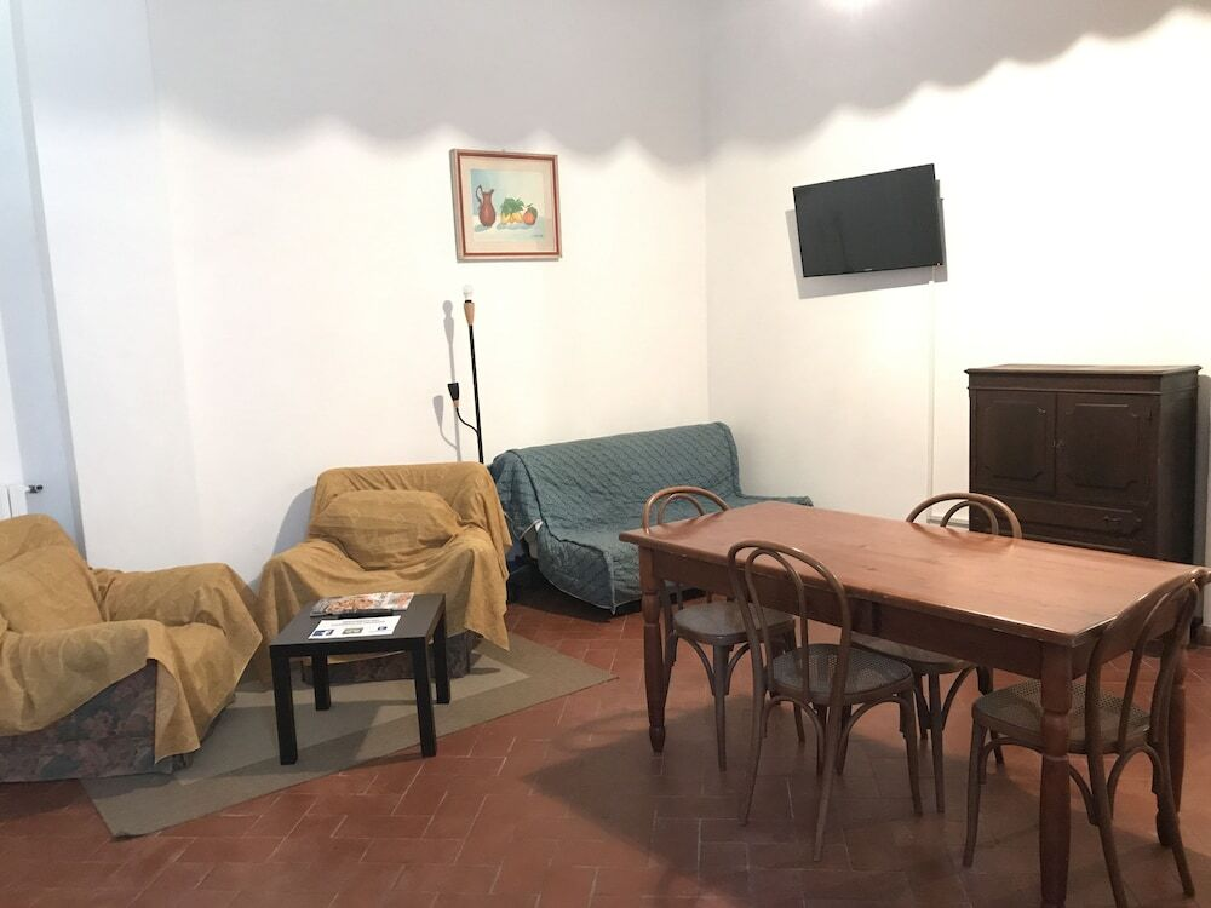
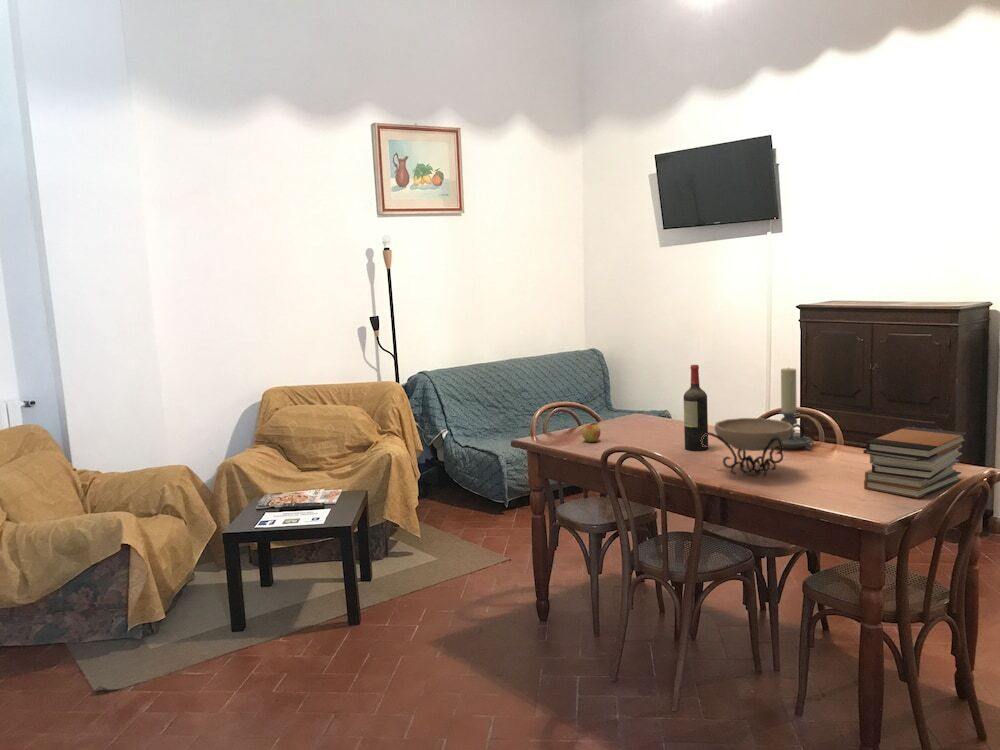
+ wine bottle (695, 407)
+ apple (591, 431)
+ decorative bowl (753, 449)
+ book stack (915, 460)
+ candle holder (792, 407)
